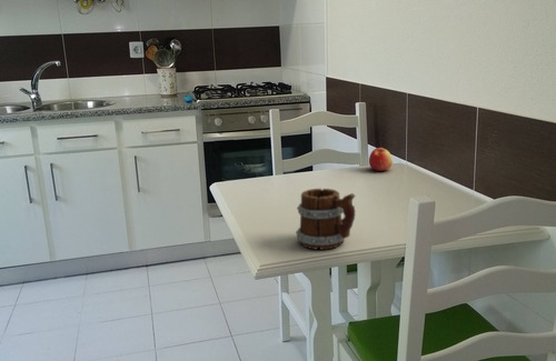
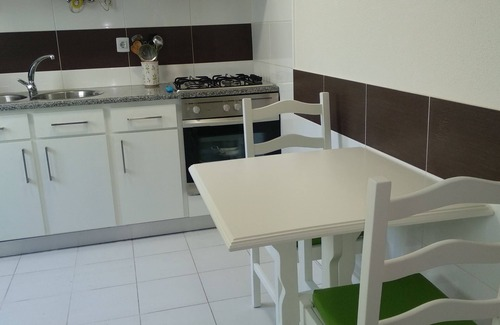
- apple (380, 159)
- mug (326, 215)
